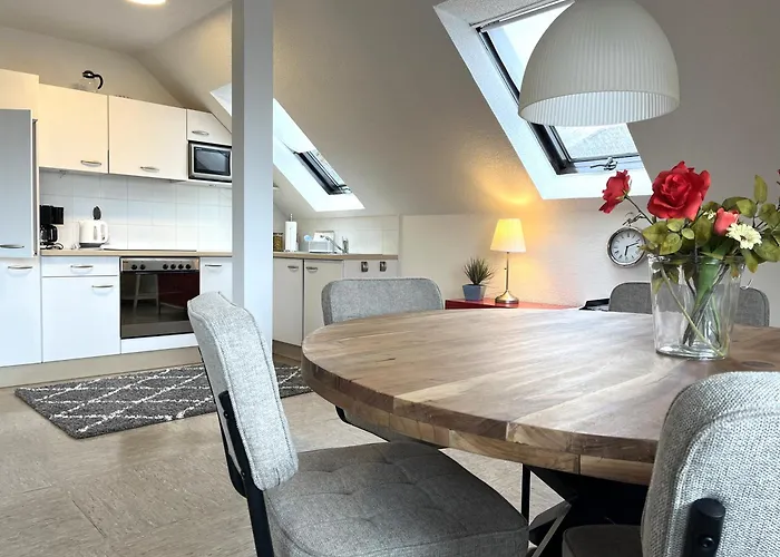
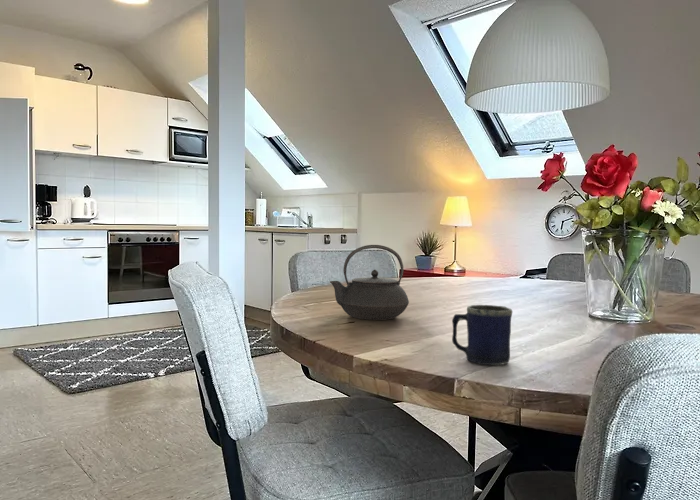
+ mug (481, 333)
+ teapot (369, 280)
